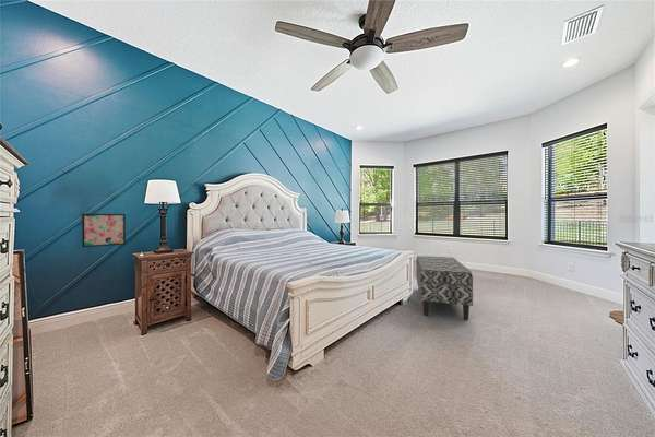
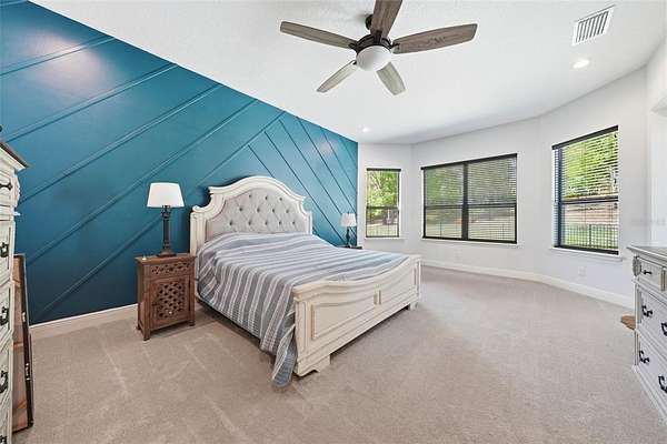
- wall art (104, 229)
- bench (439, 282)
